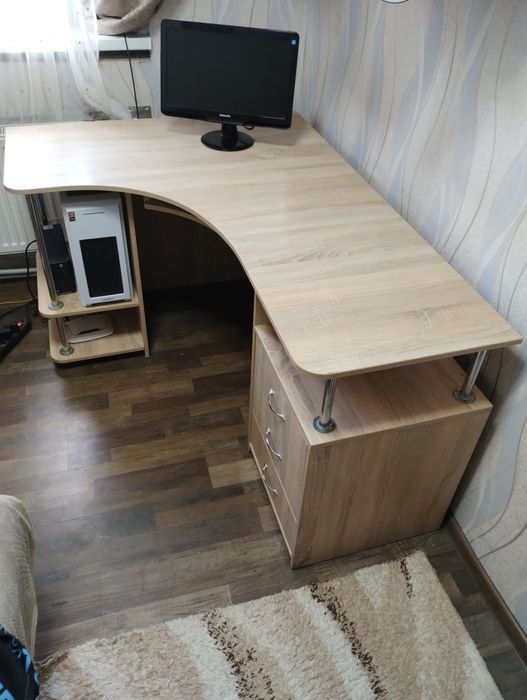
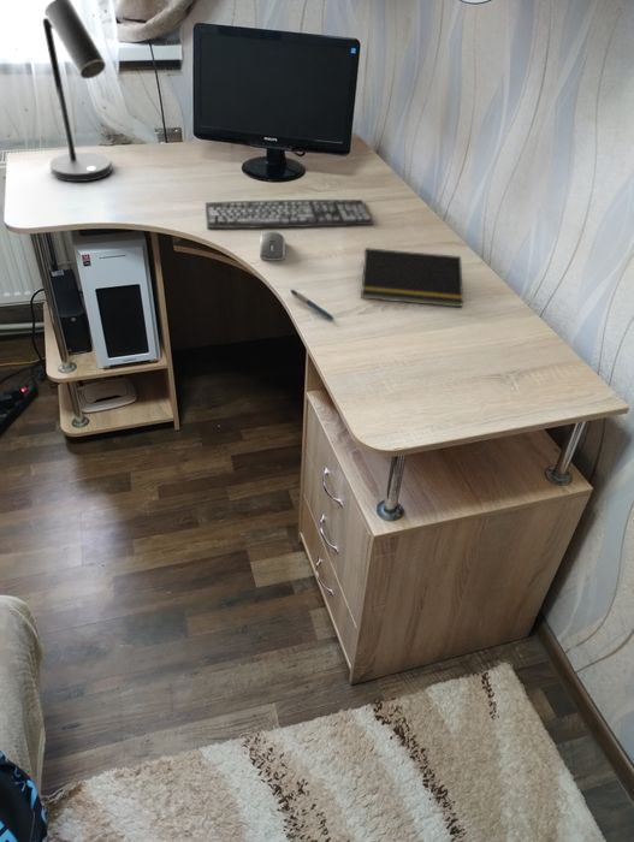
+ computer mouse (272, 242)
+ desk lamp (64, 96)
+ notepad (411, 277)
+ keyboard (288, 212)
+ pen (310, 304)
